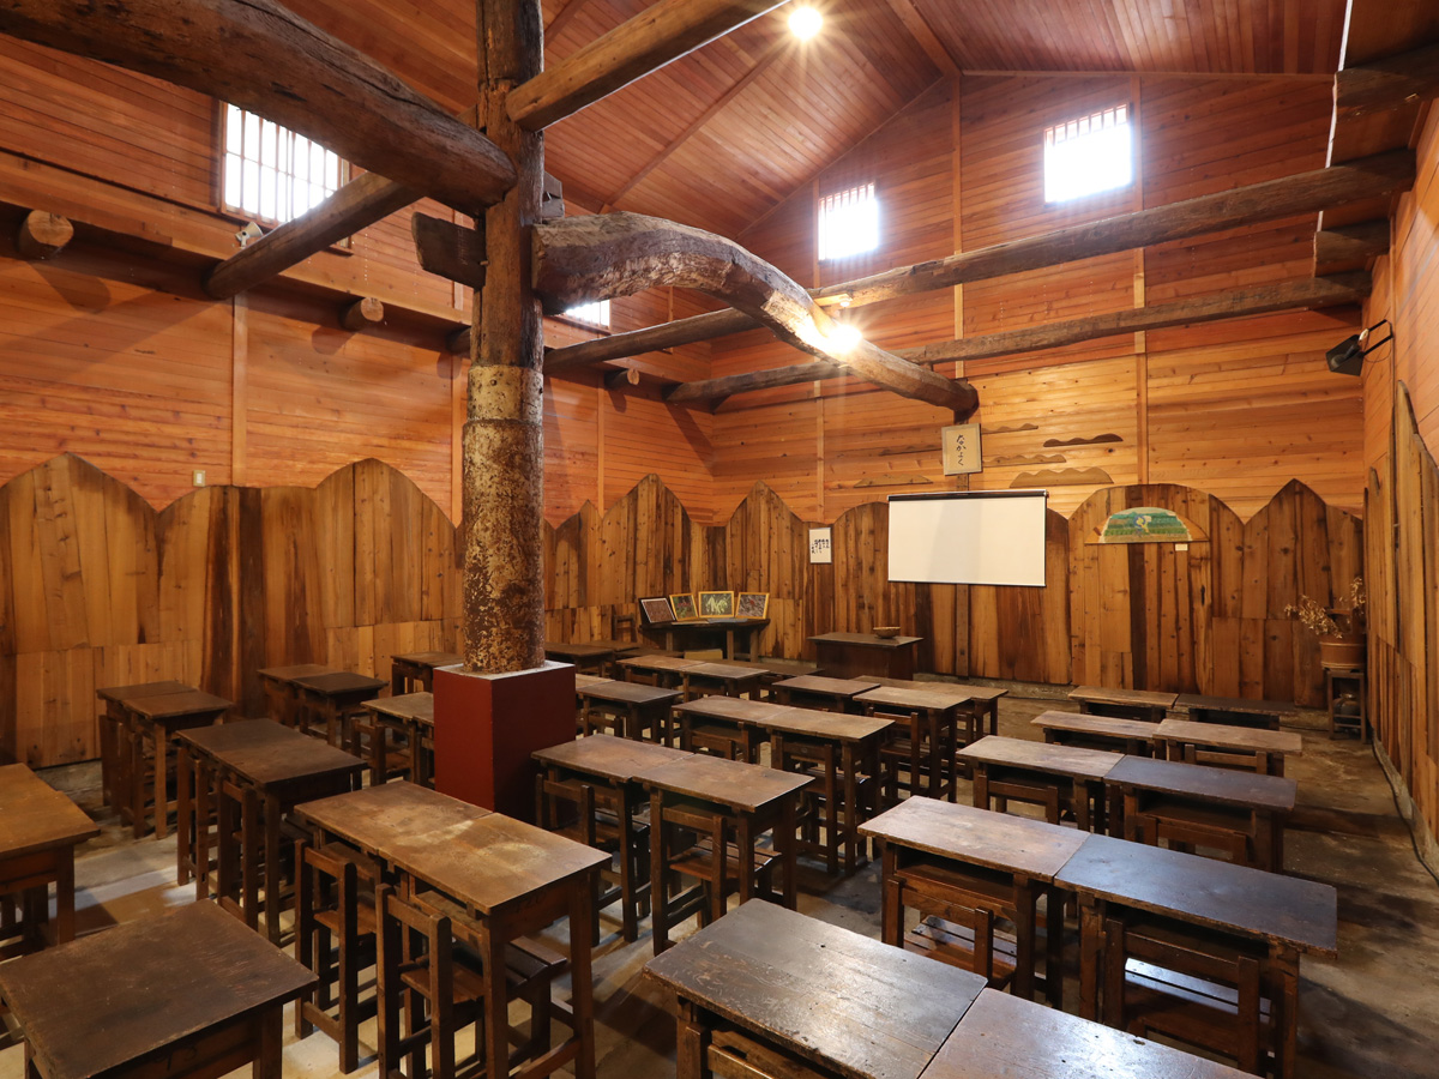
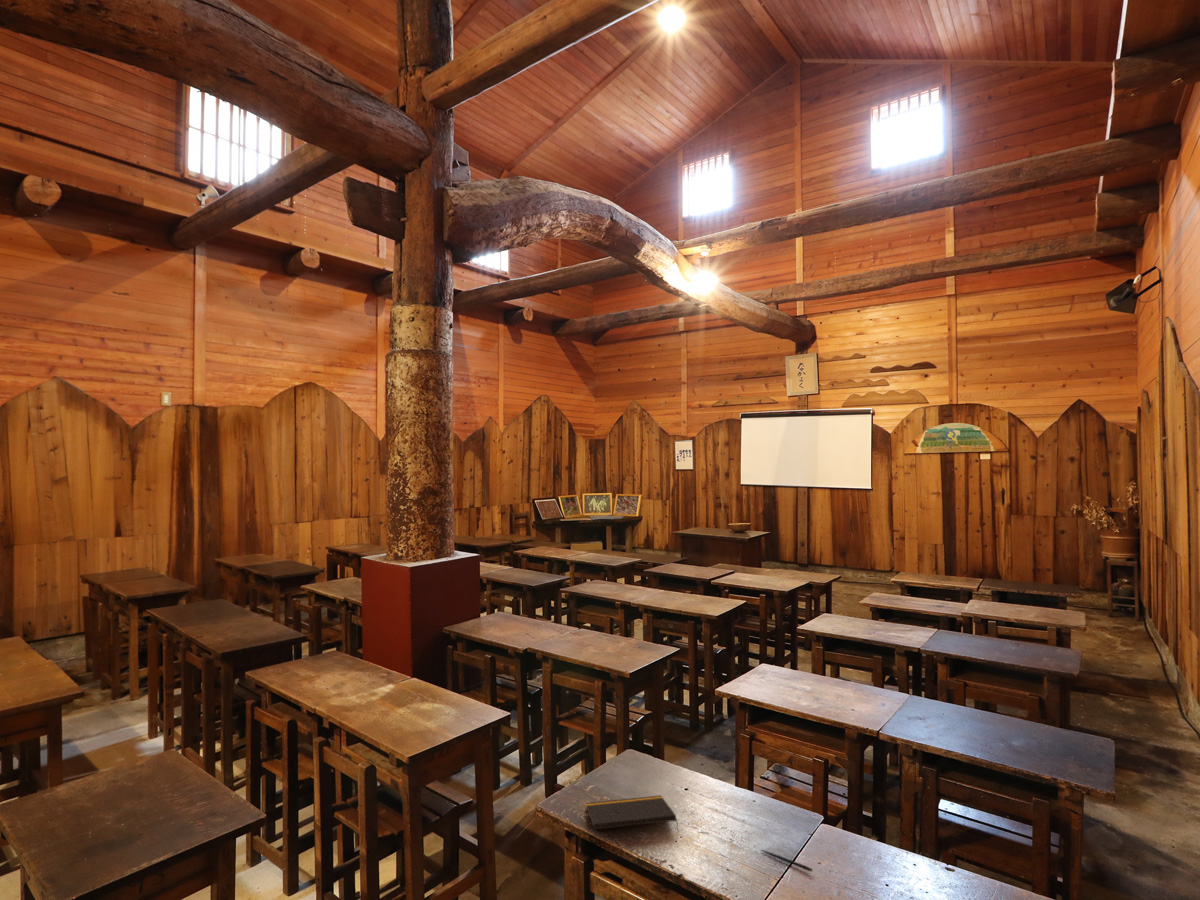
+ notepad (629, 811)
+ pen (785, 859)
